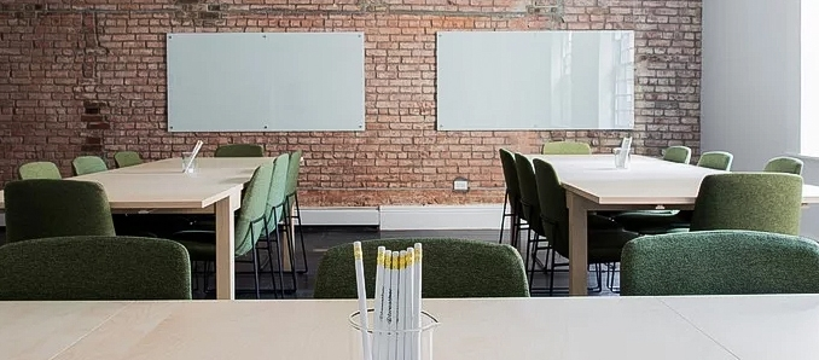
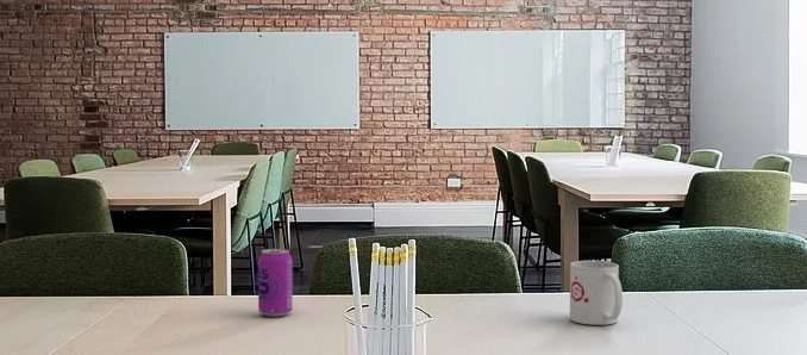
+ beverage can (275, 281)
+ mug (599, 293)
